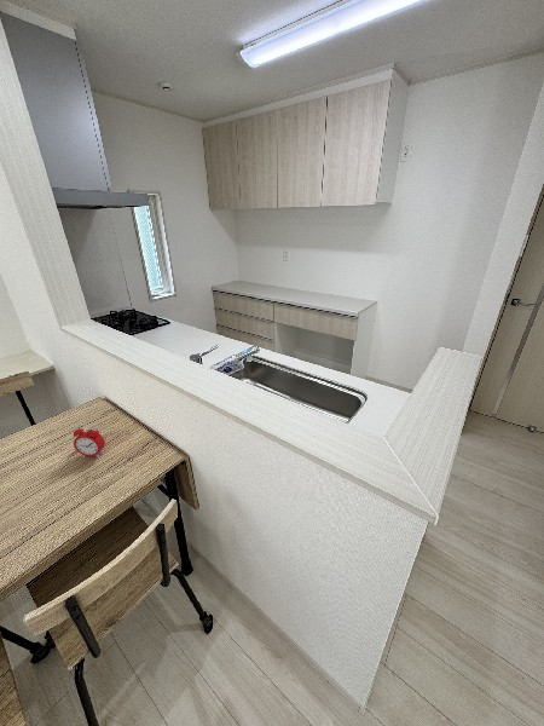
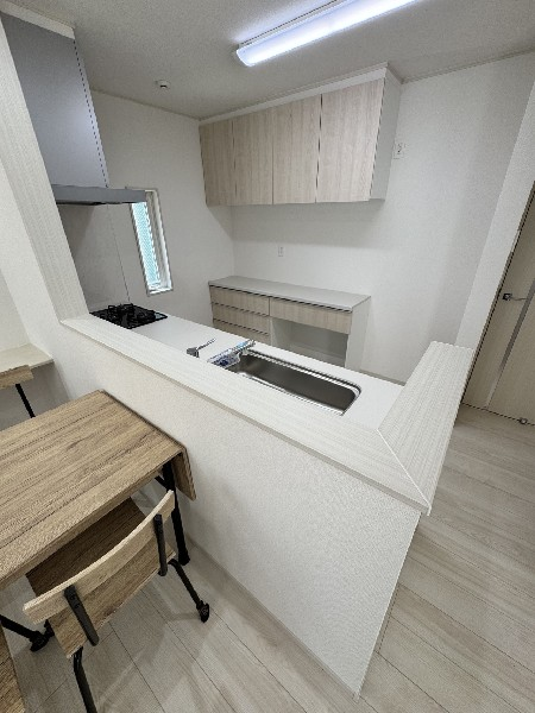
- alarm clock (88, 439)
